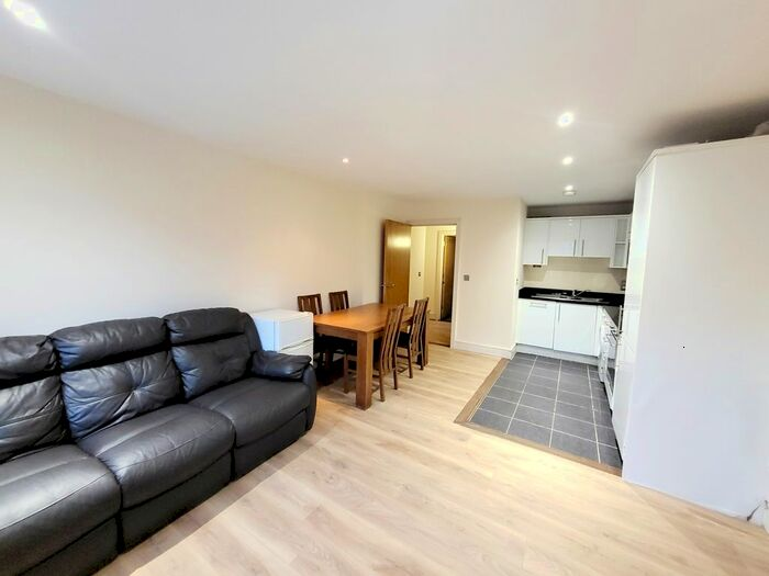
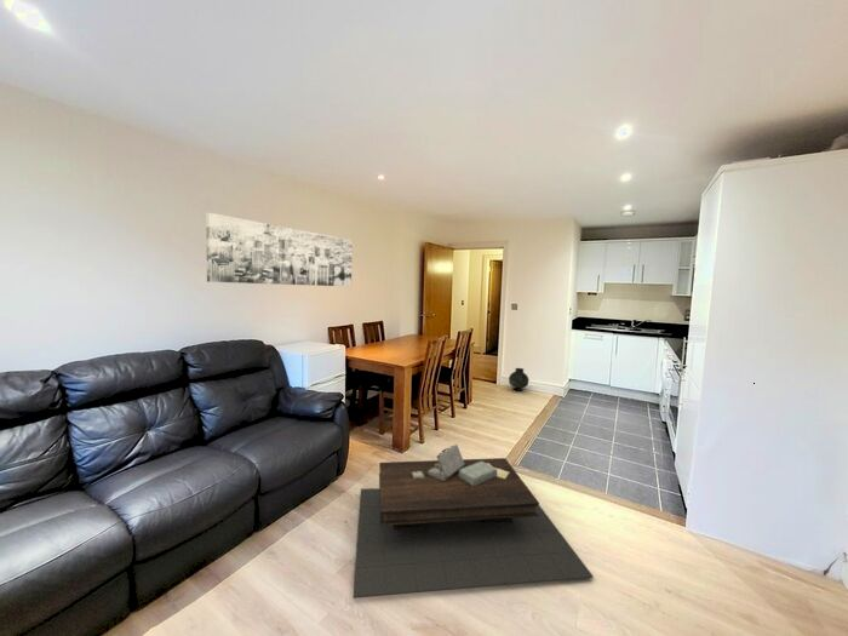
+ coffee table (453, 482)
+ wall art (292, 257)
+ vase (518, 379)
